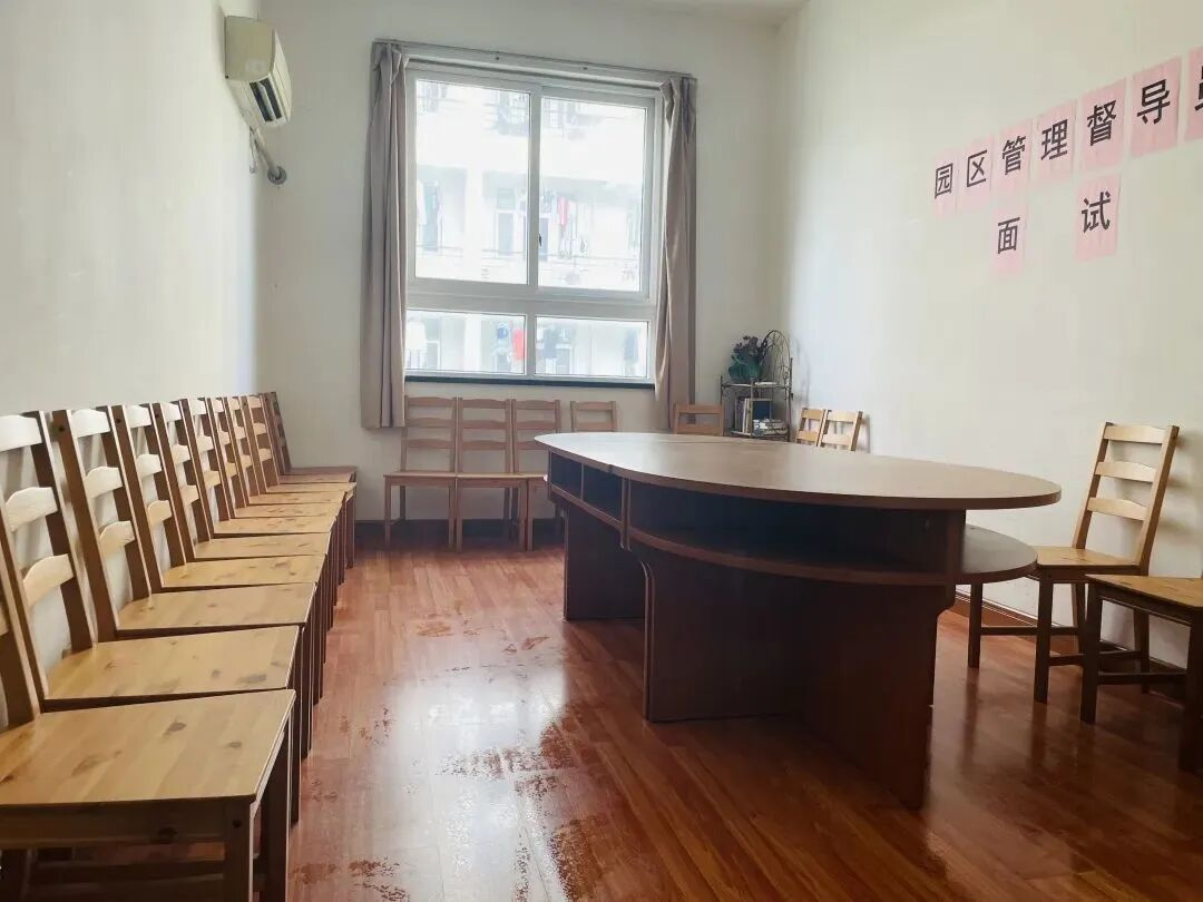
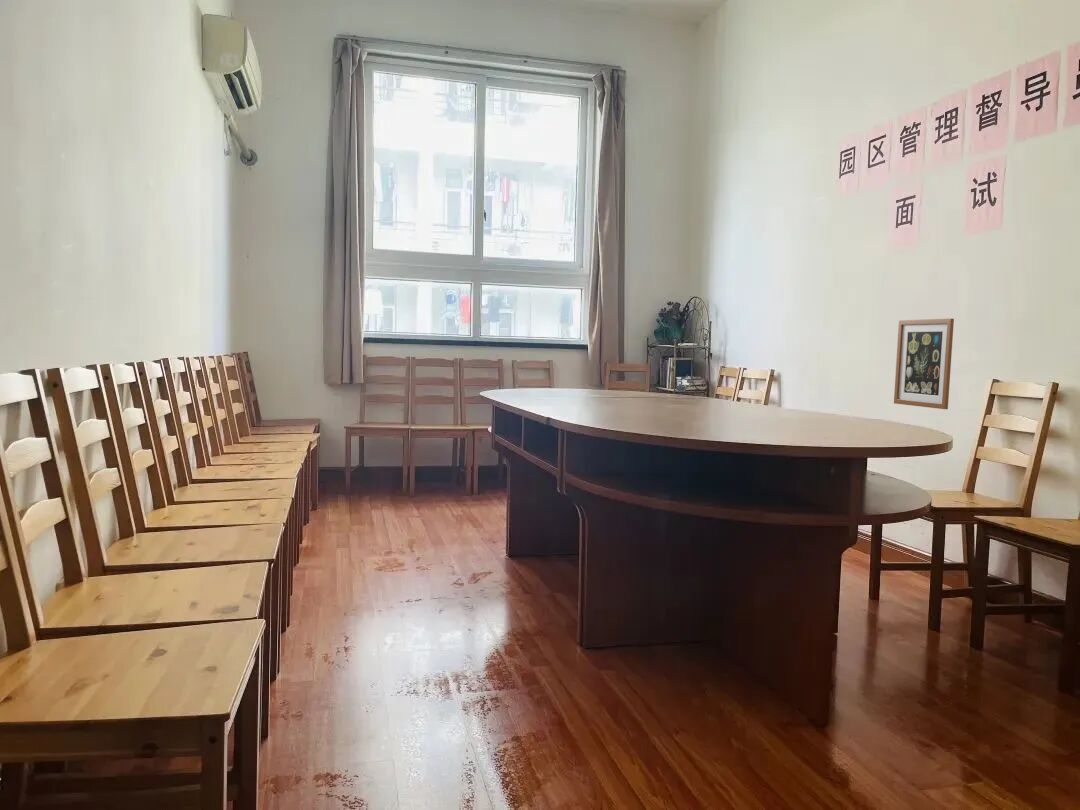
+ wall art (922, 363)
